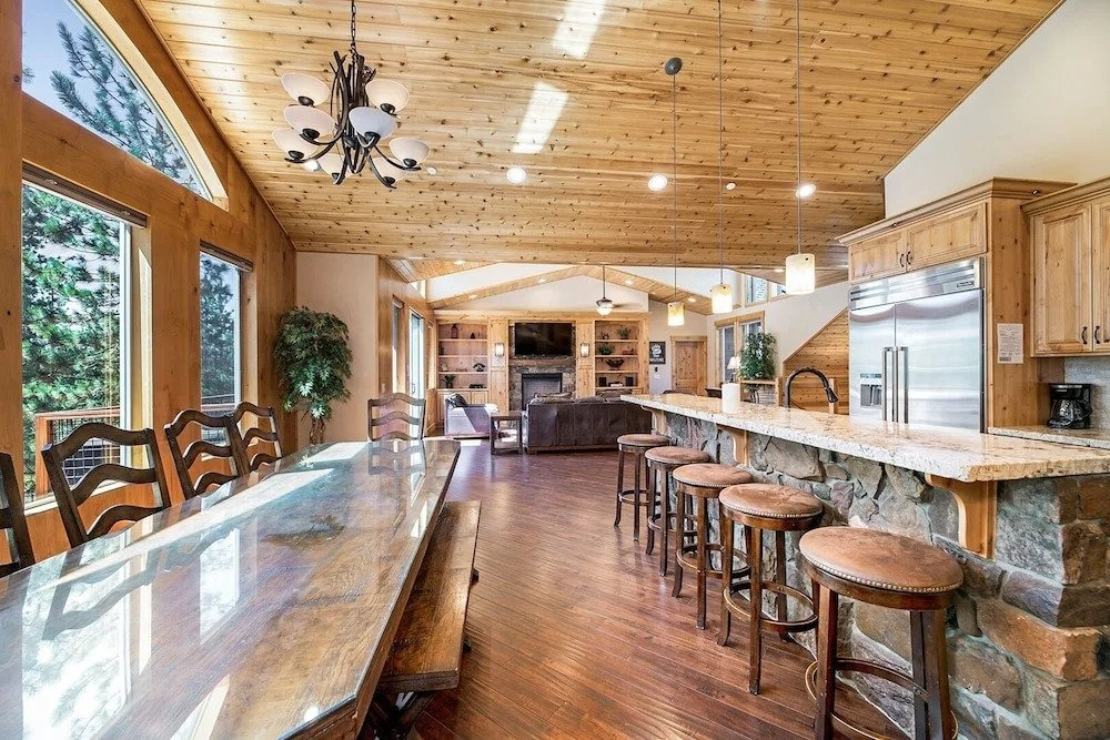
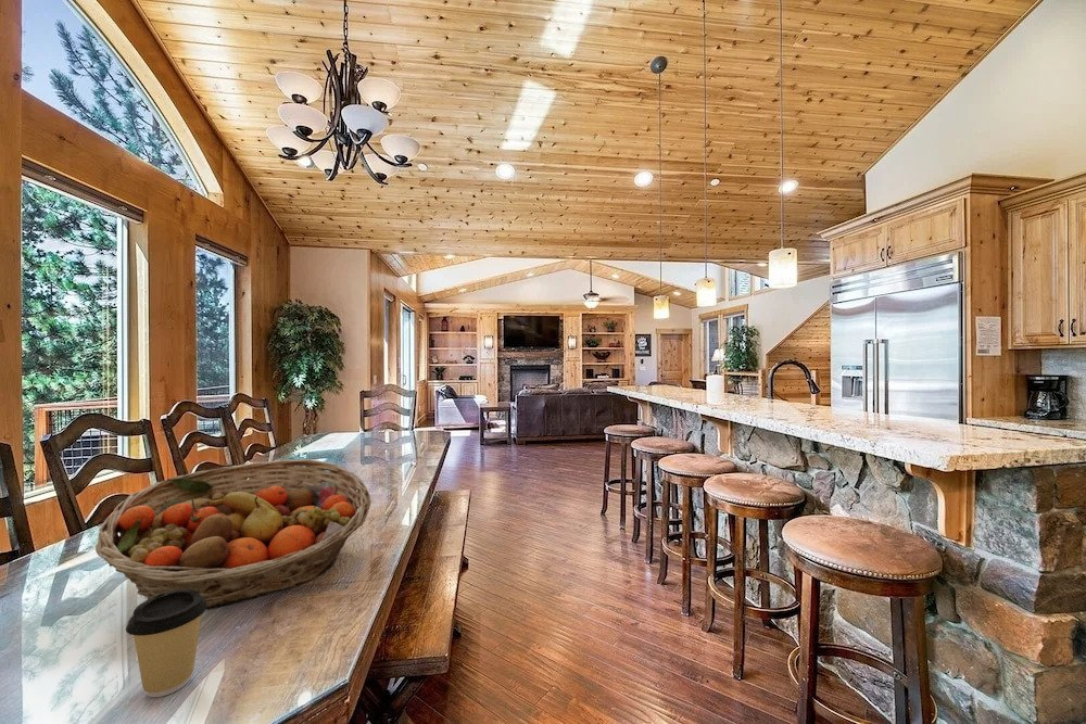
+ fruit basket (252, 523)
+ coffee cup (168, 643)
